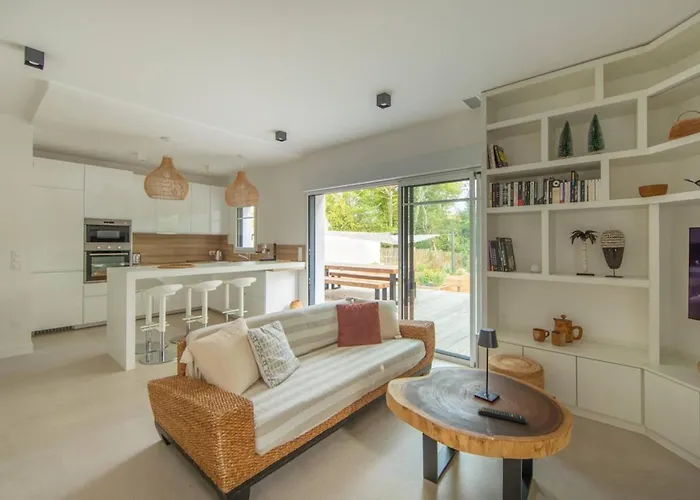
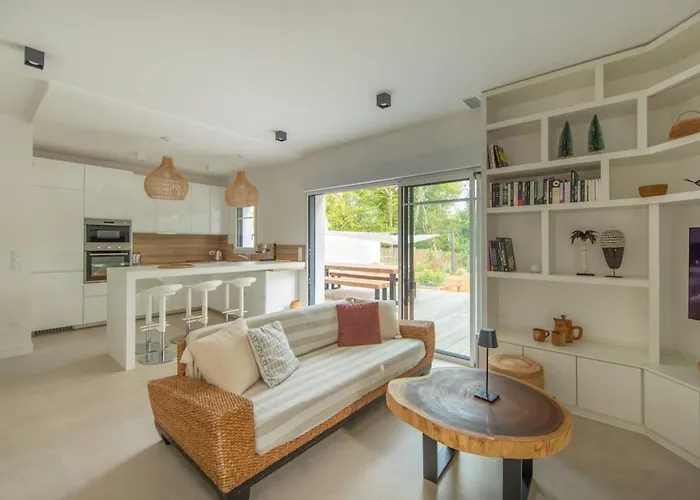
- remote control (501, 415)
